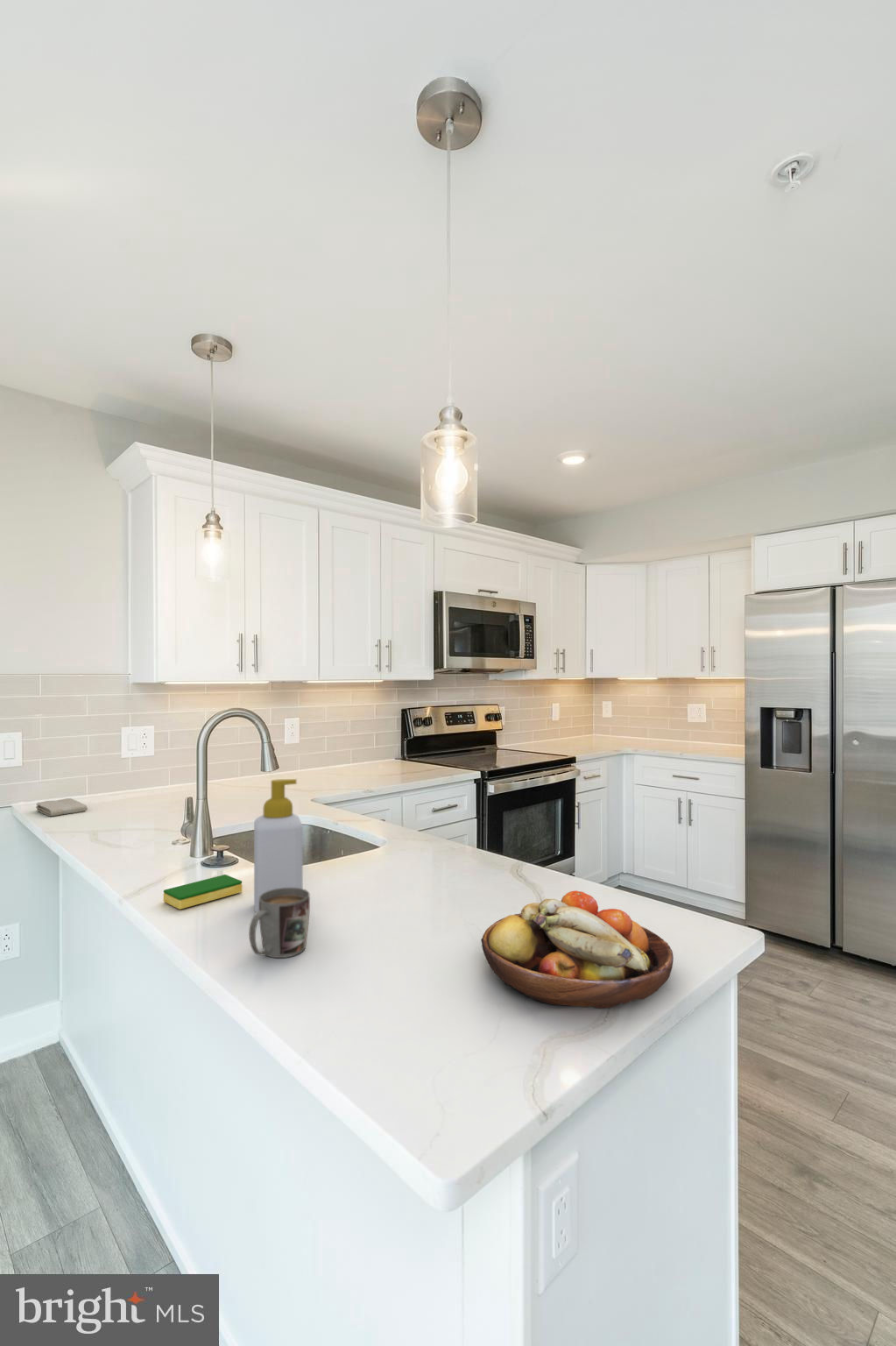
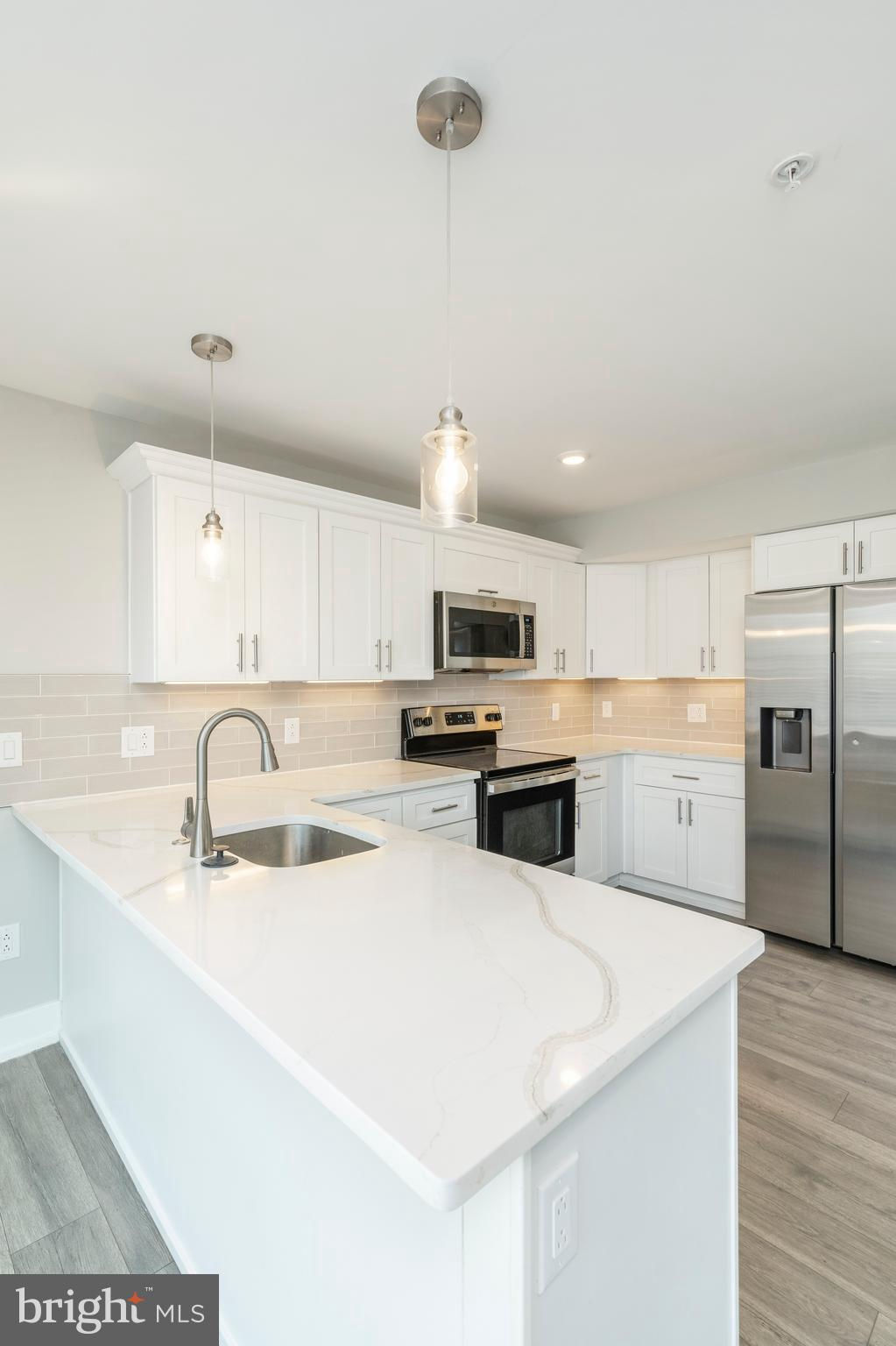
- fruit bowl (576, 934)
- soap bottle (278, 843)
- mug (277, 925)
- dish sponge (203, 890)
- washcloth (60, 806)
